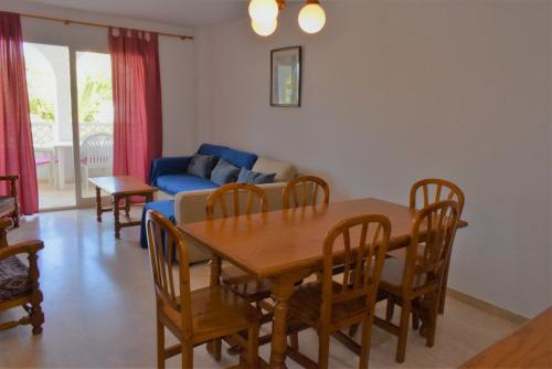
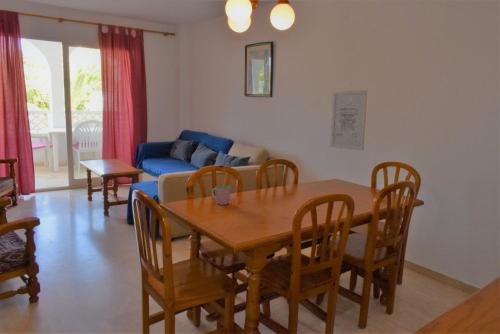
+ wall art (347, 120)
+ cup (220, 195)
